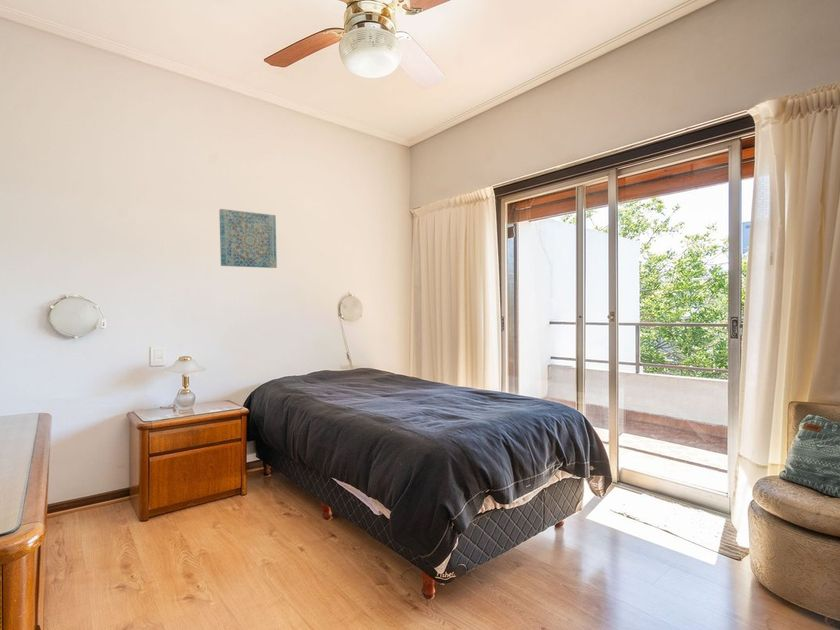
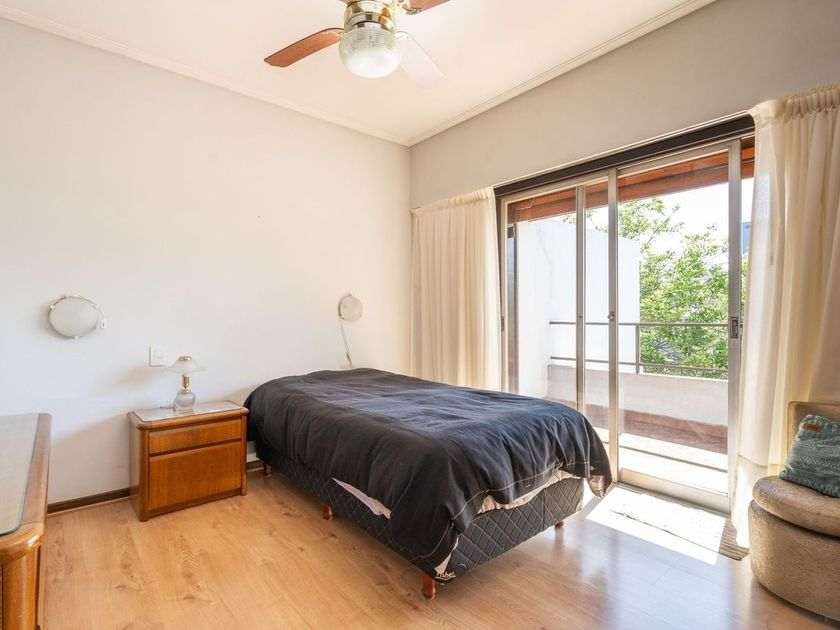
- wall art (249, 239)
